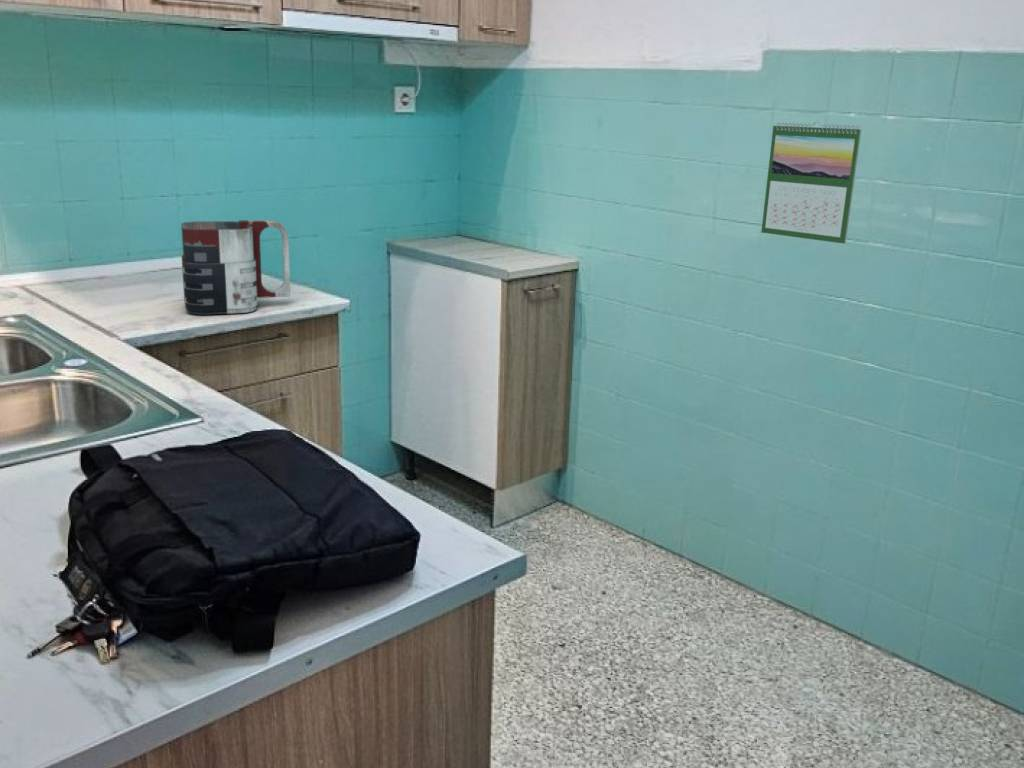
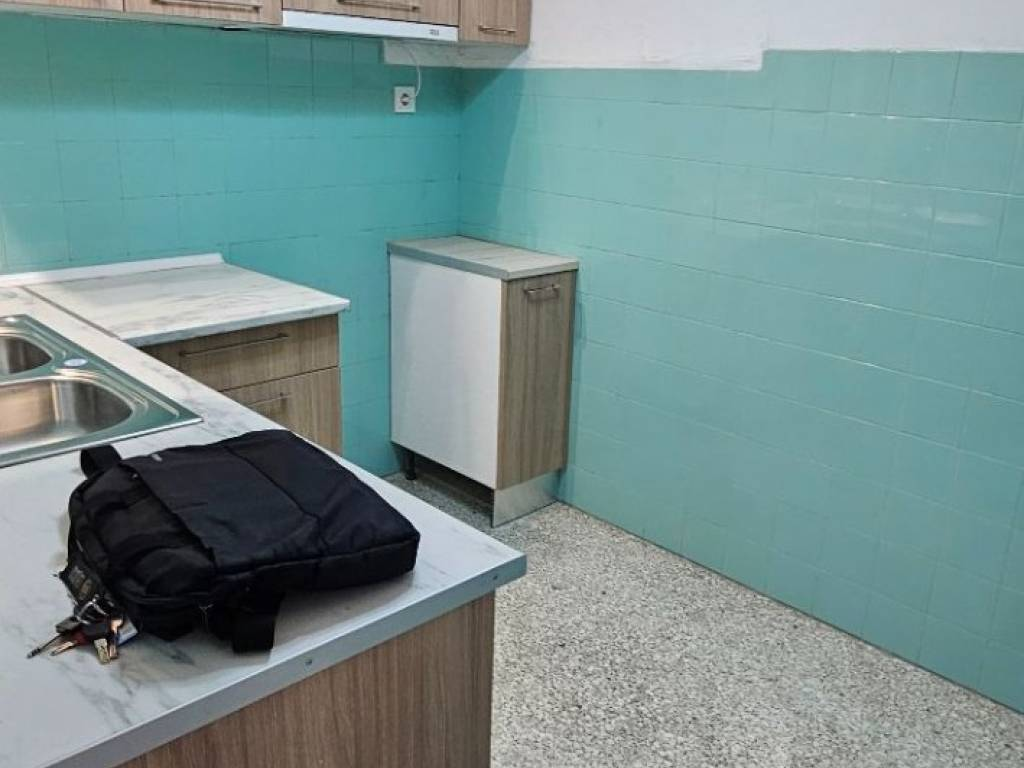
- mug (236, 264)
- calendar (809, 180)
